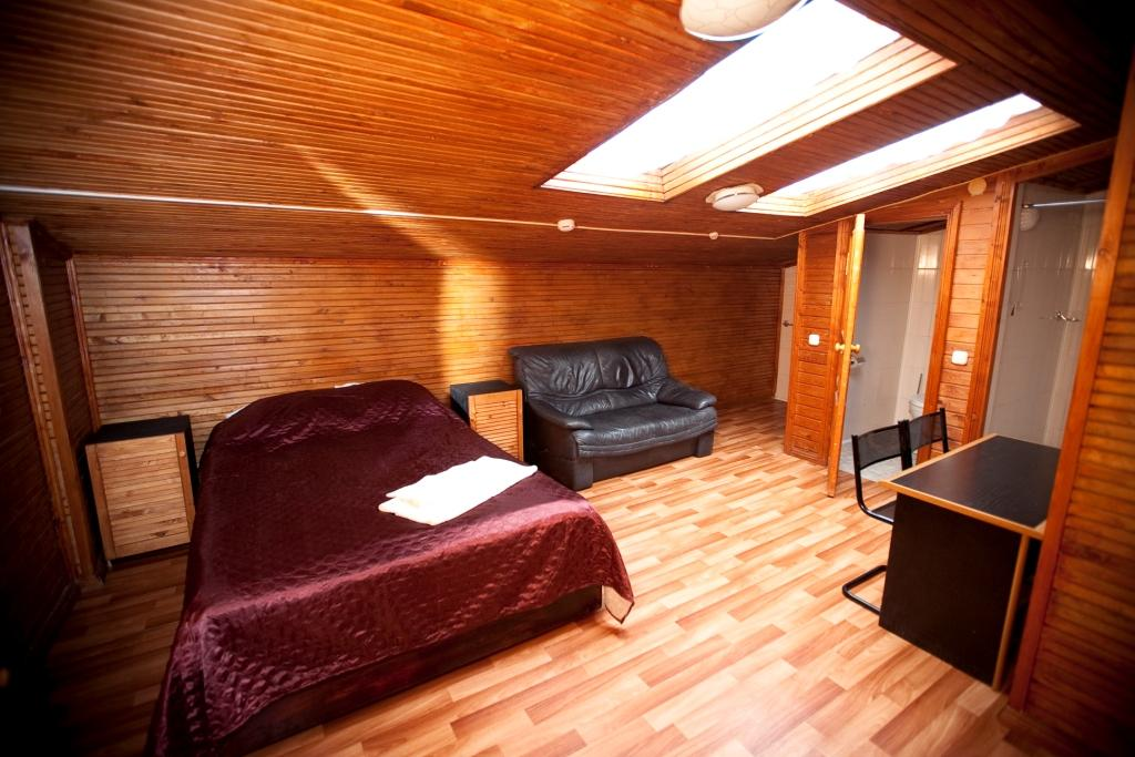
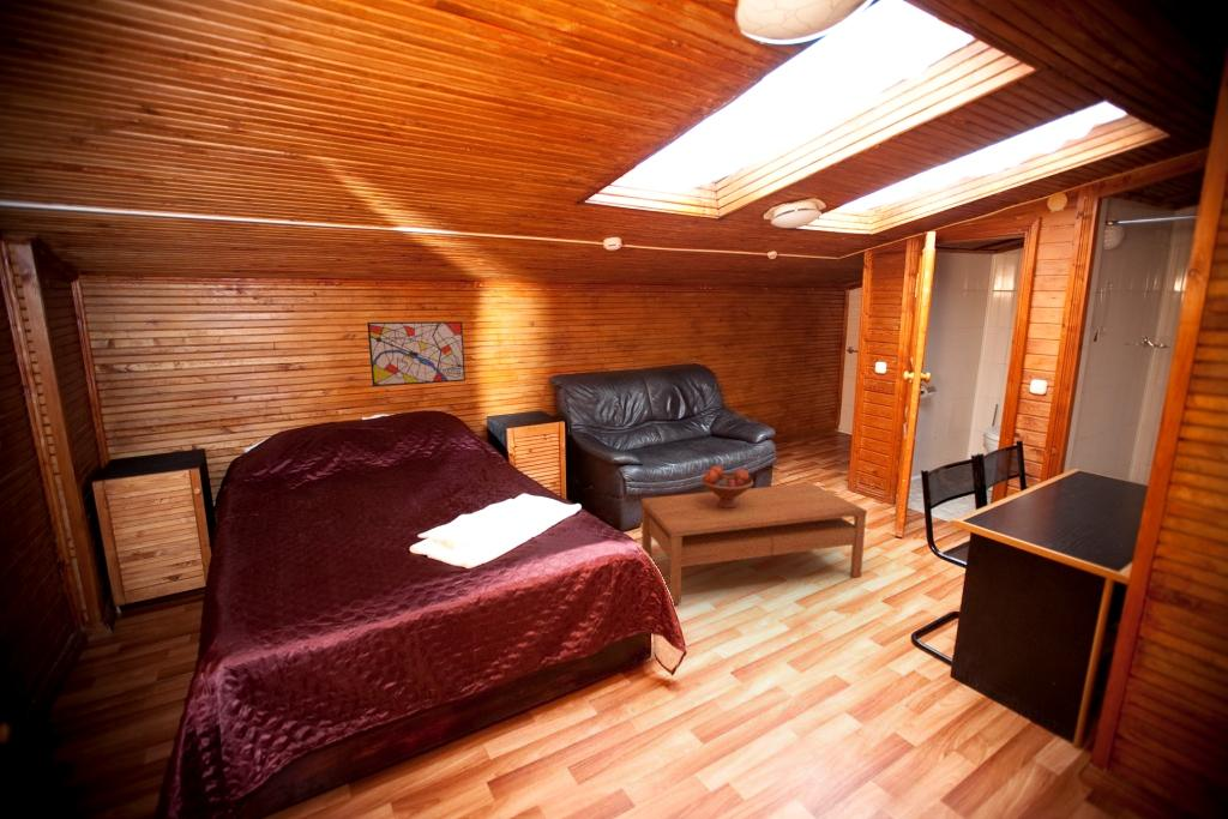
+ fruit bowl (727, 487)
+ coffee table (748, 536)
+ wall art (419, 353)
